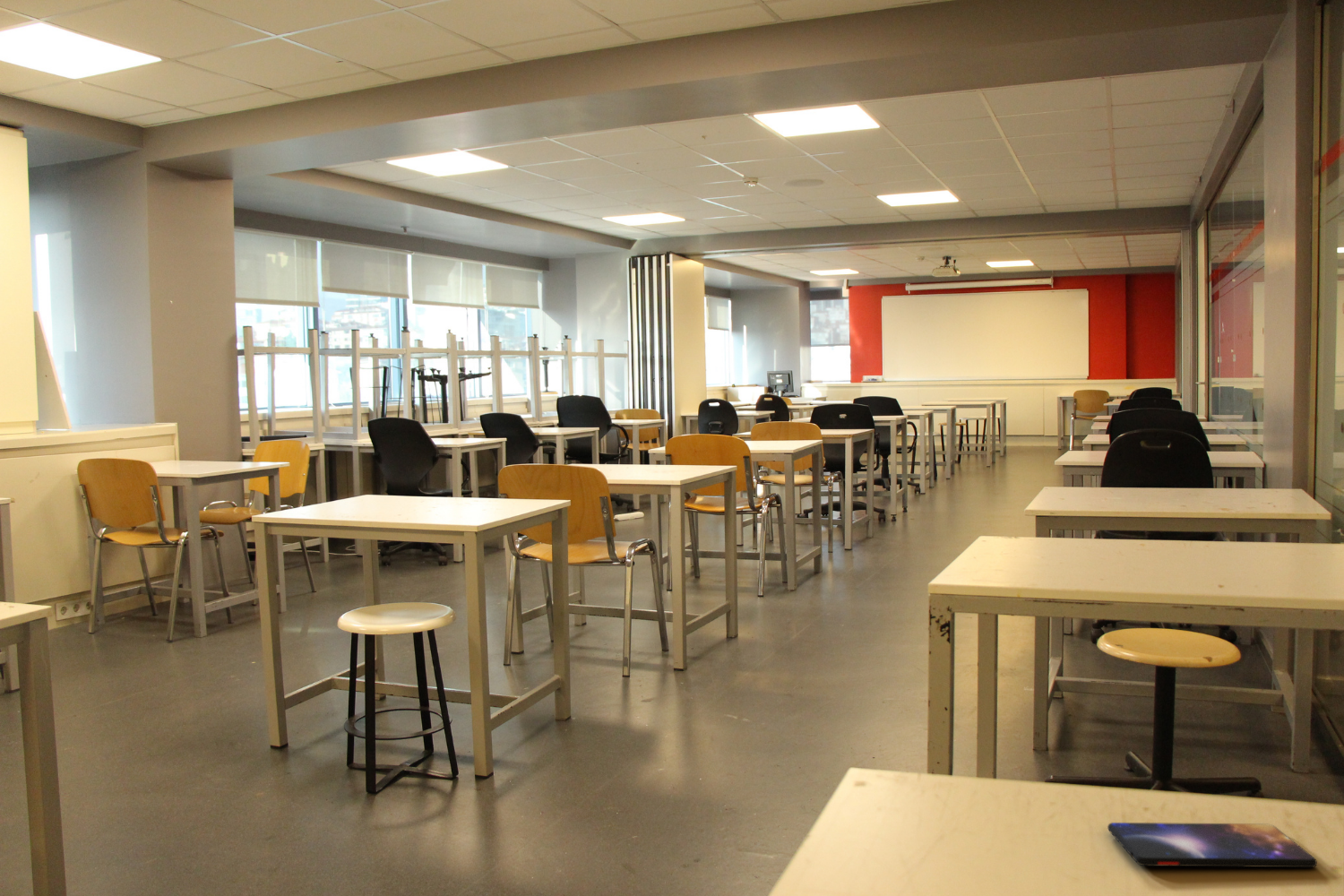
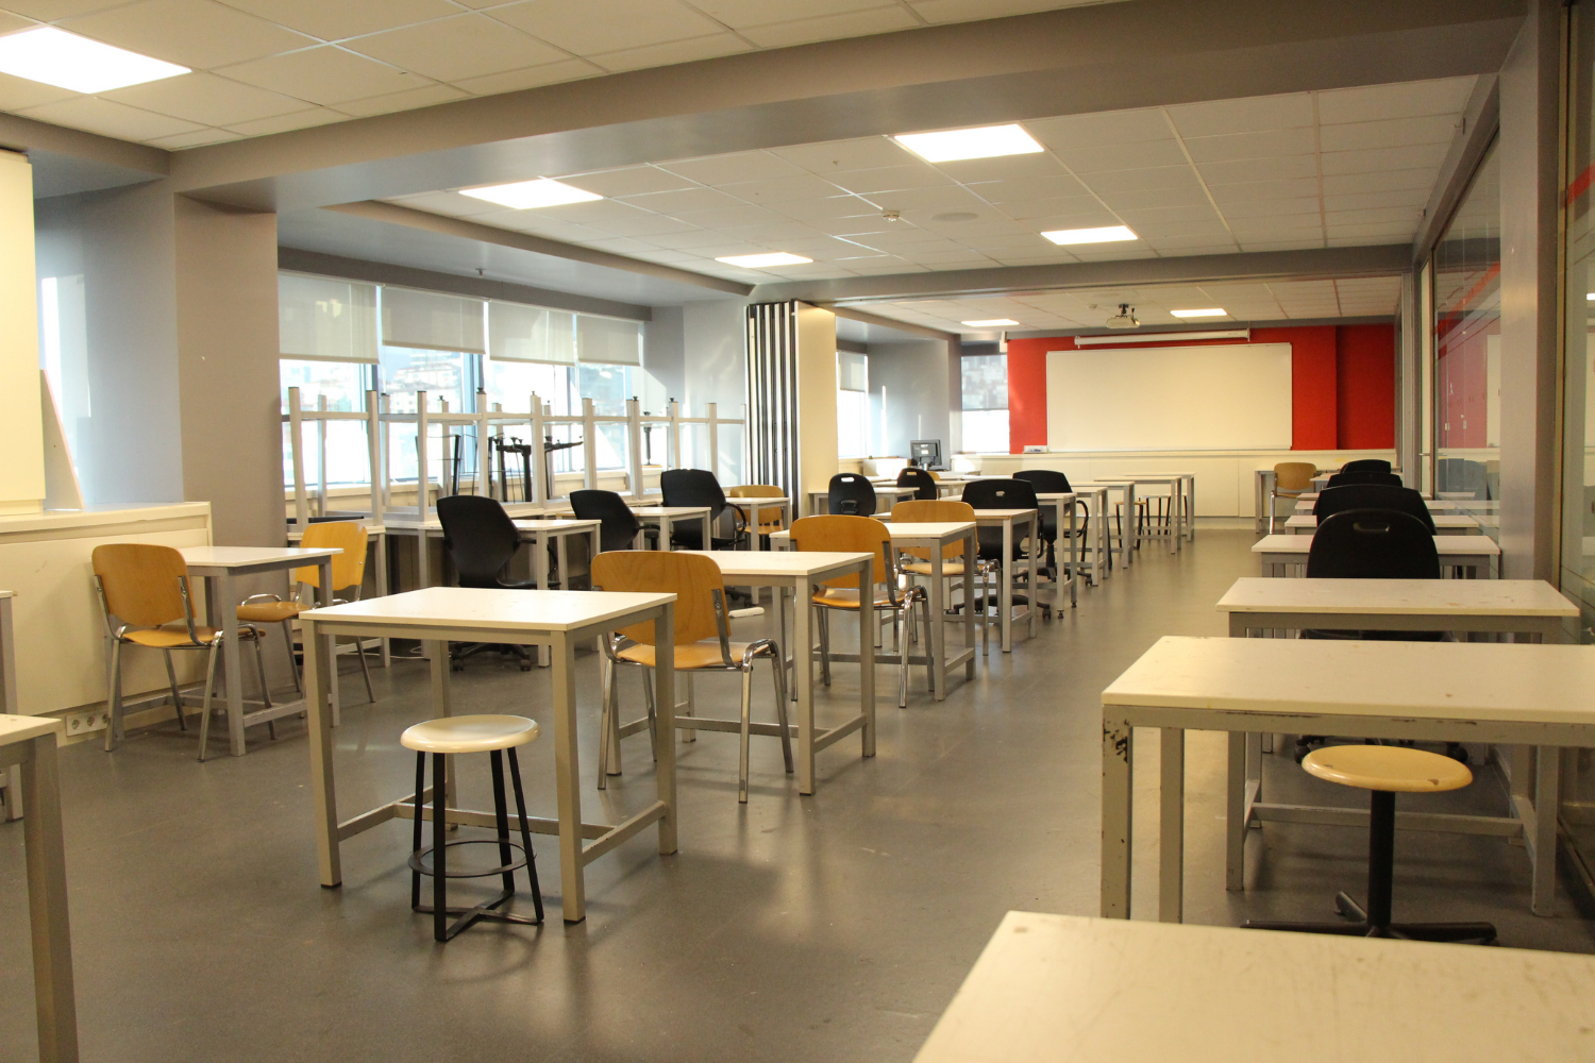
- smartphone (1207, 843)
